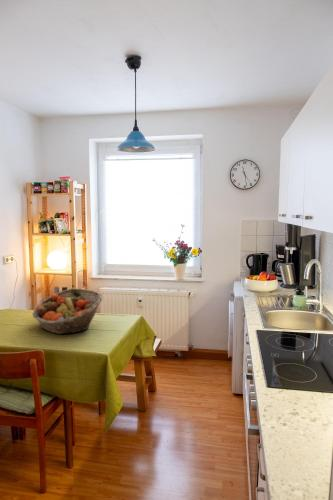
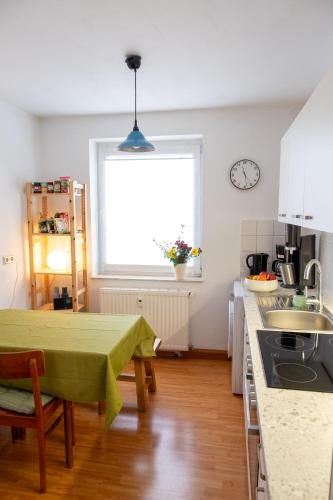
- fruit basket (68, 309)
